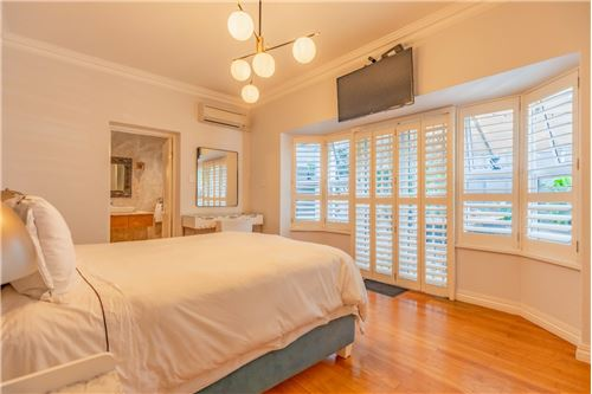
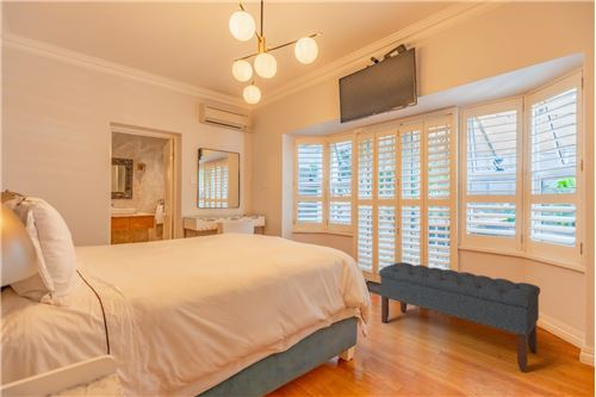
+ bench (451, 304)
